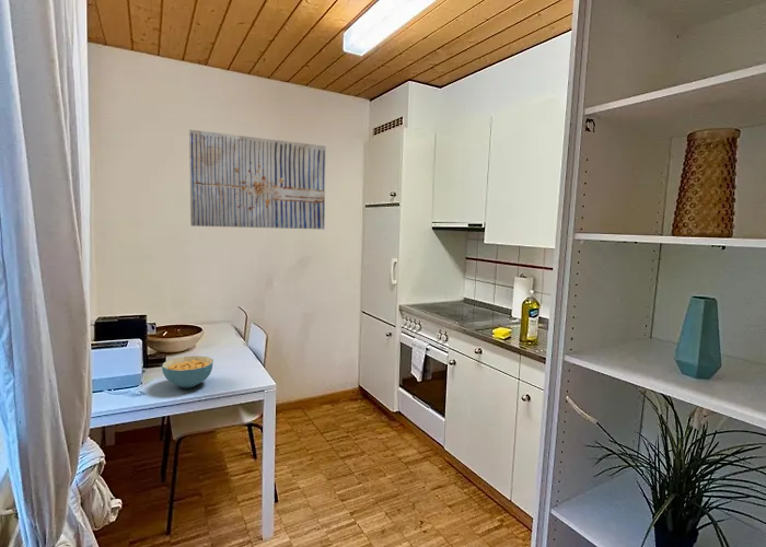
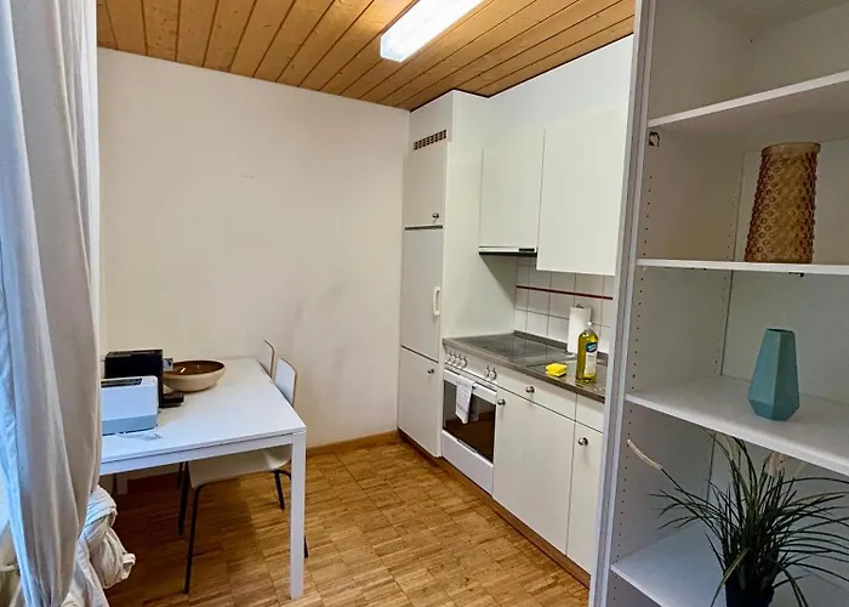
- wall art (262, 183)
- cereal bowl (188, 374)
